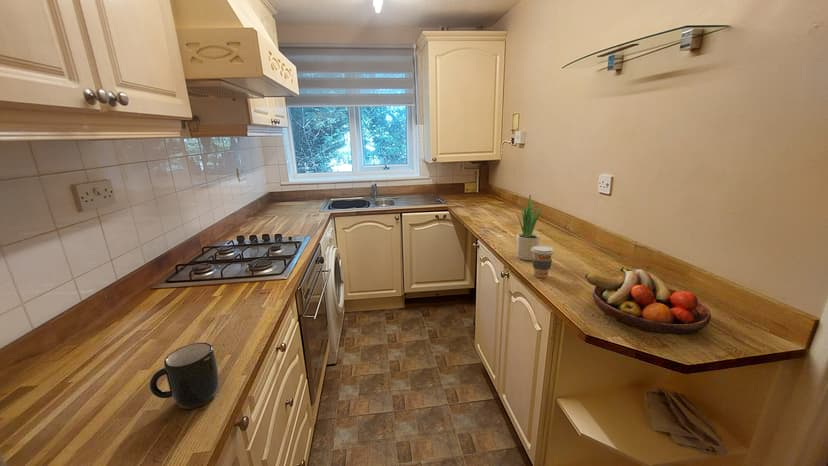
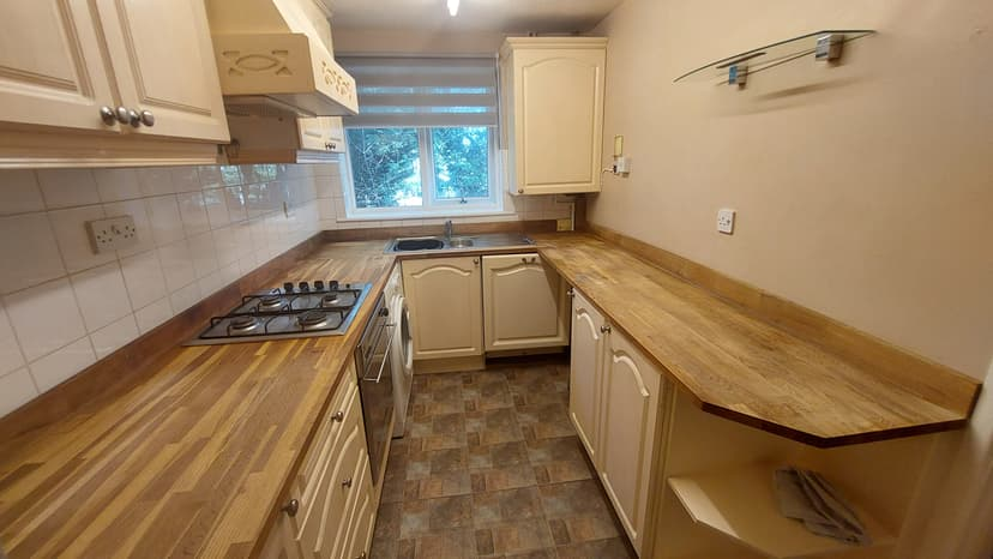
- coffee cup (541, 261)
- mug (185, 378)
- fruit bowl (646, 295)
- potted plant (528, 227)
